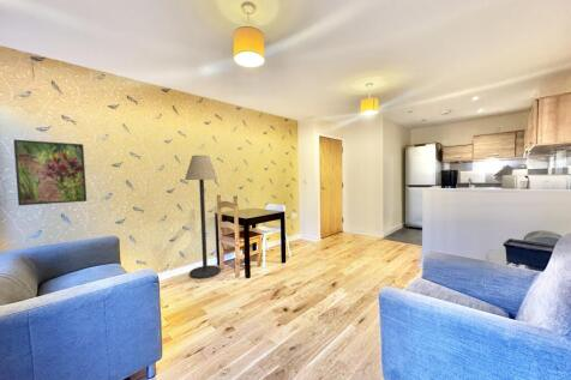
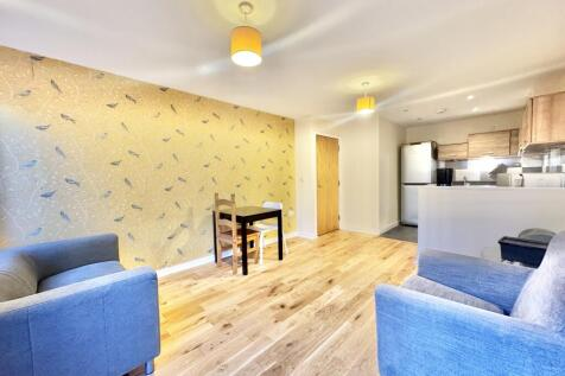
- floor lamp (203, 215)
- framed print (53, 173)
